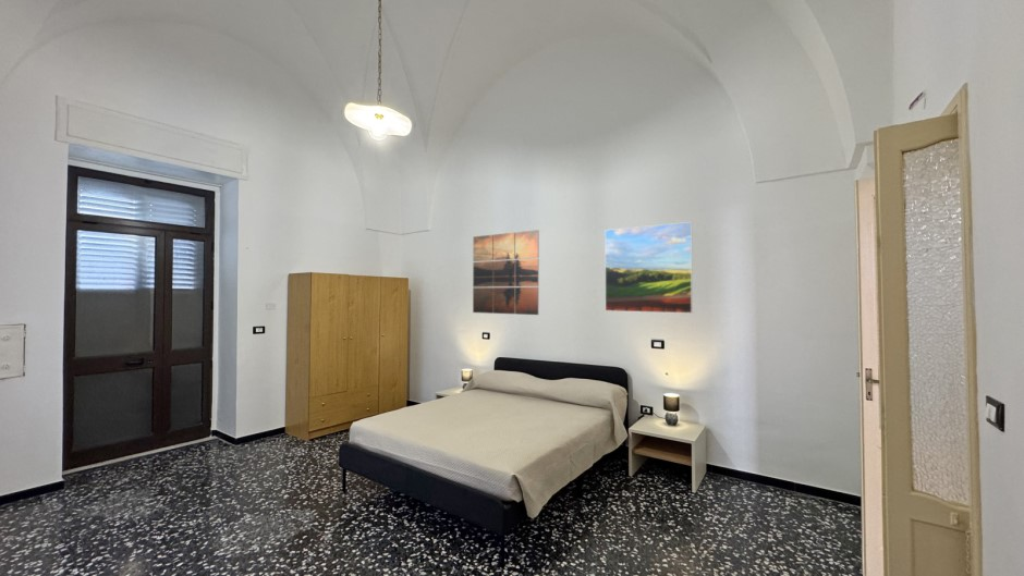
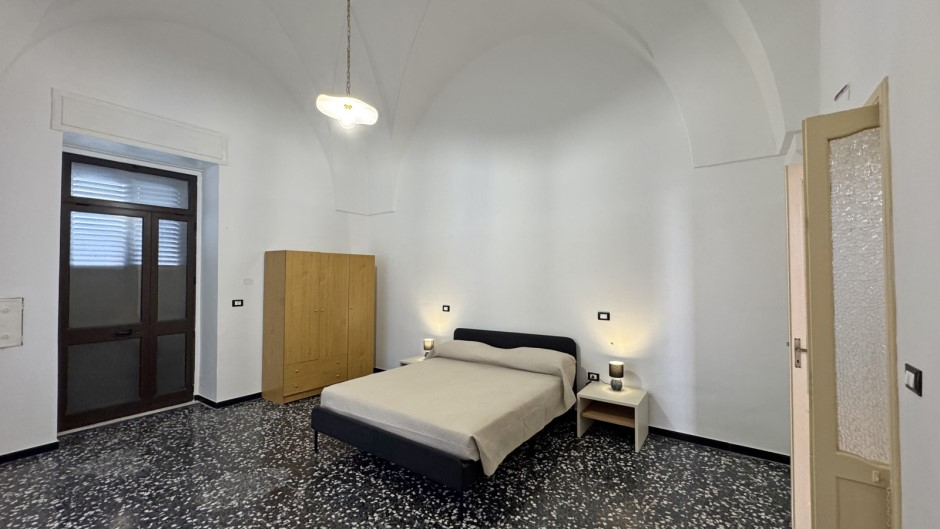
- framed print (646, 269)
- wall art (503, 273)
